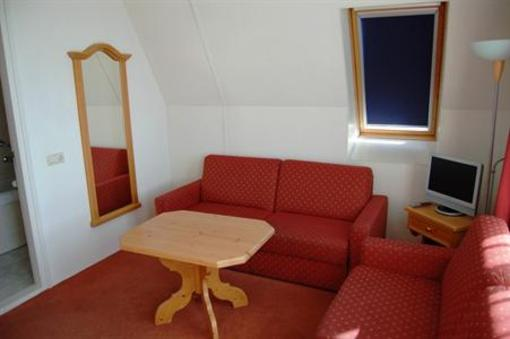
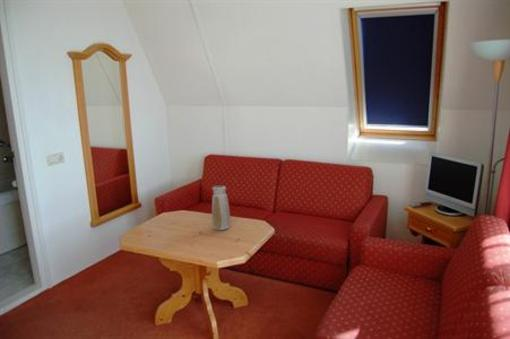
+ vase (220, 207)
